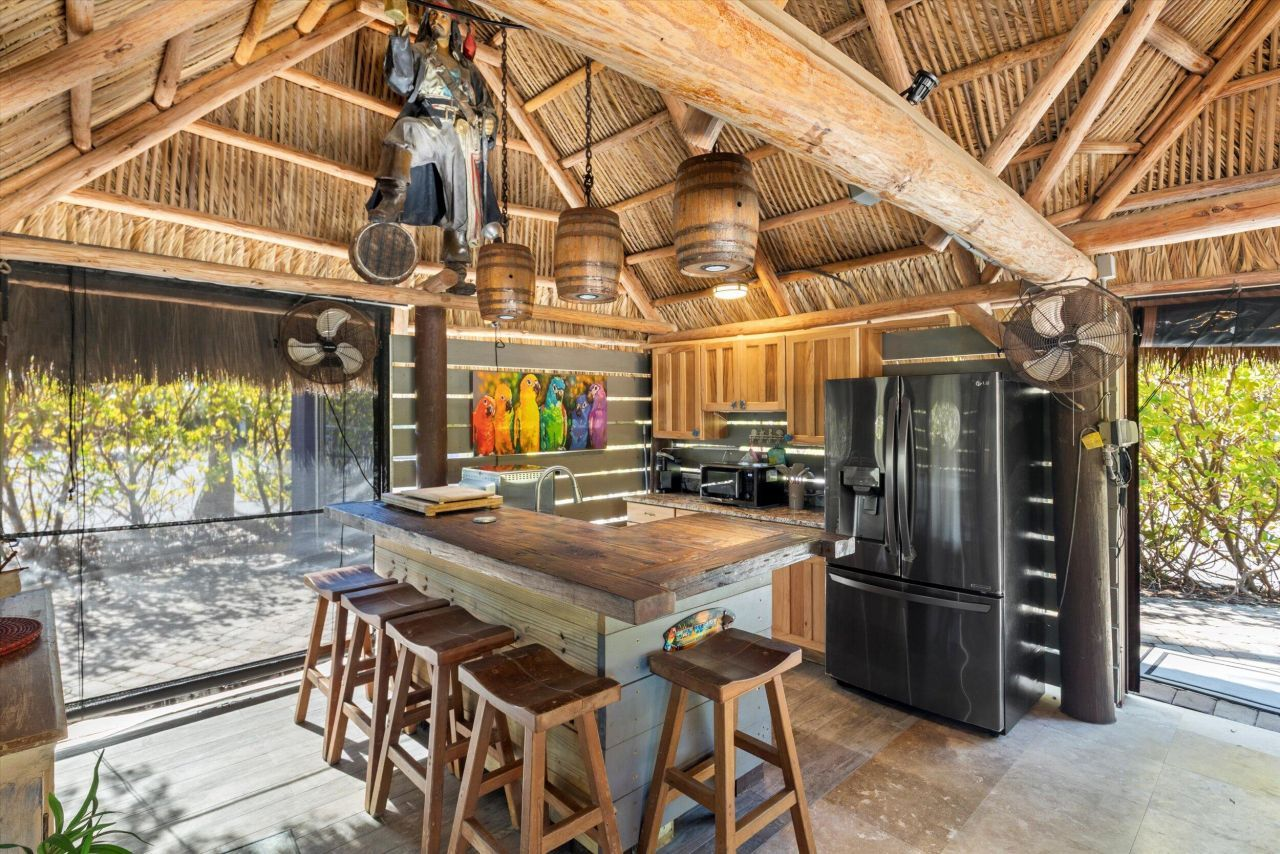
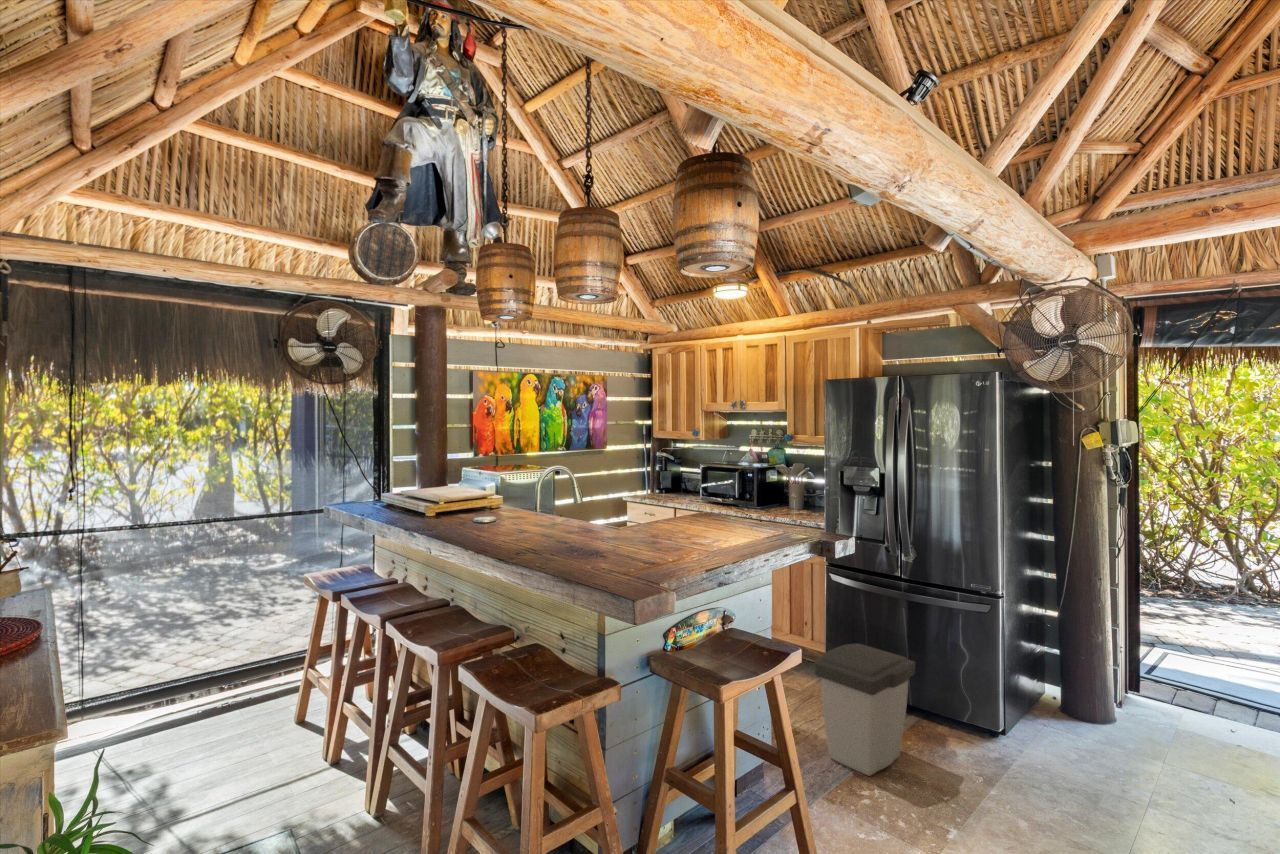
+ trash can (866, 706)
